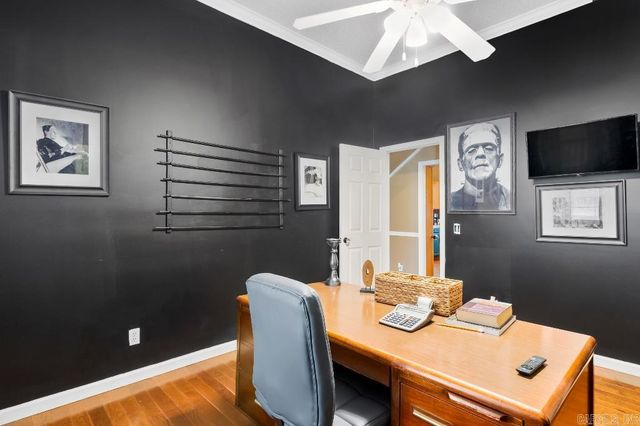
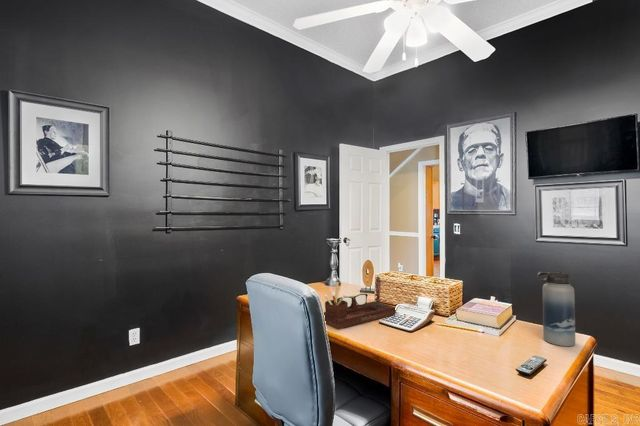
+ water bottle (556, 305)
+ desk organizer (355, 299)
